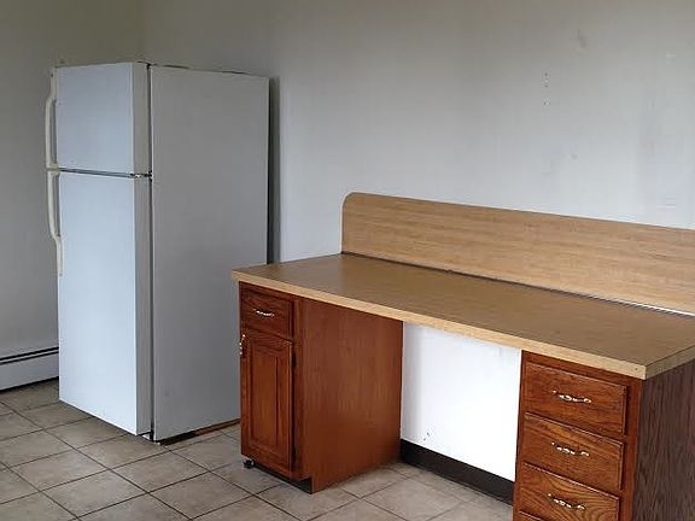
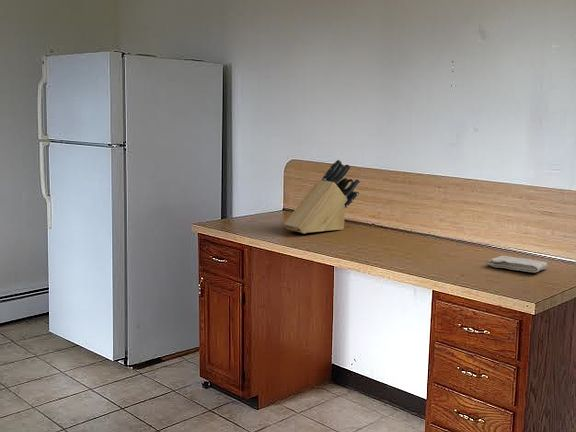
+ washcloth (517, 263)
+ knife block (323, 195)
